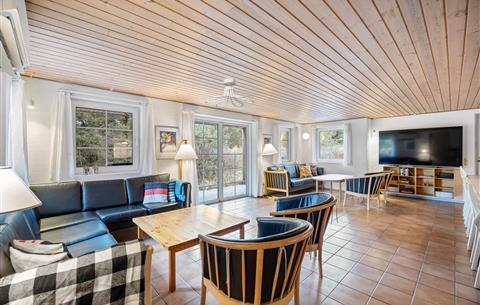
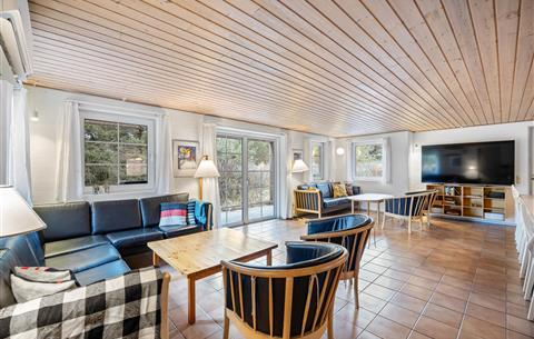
- ceiling light fixture (229, 91)
